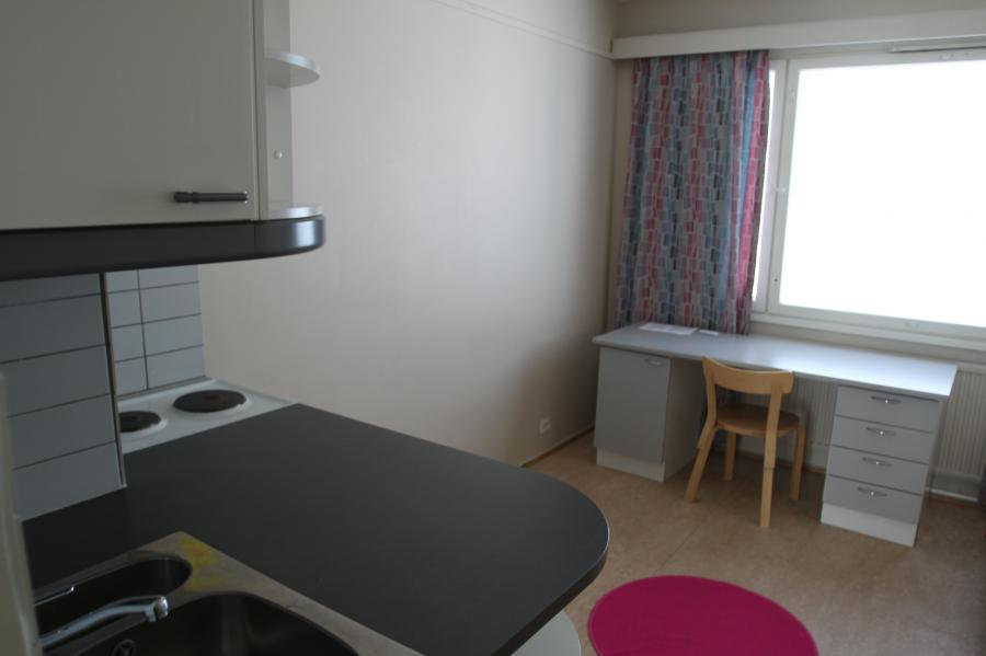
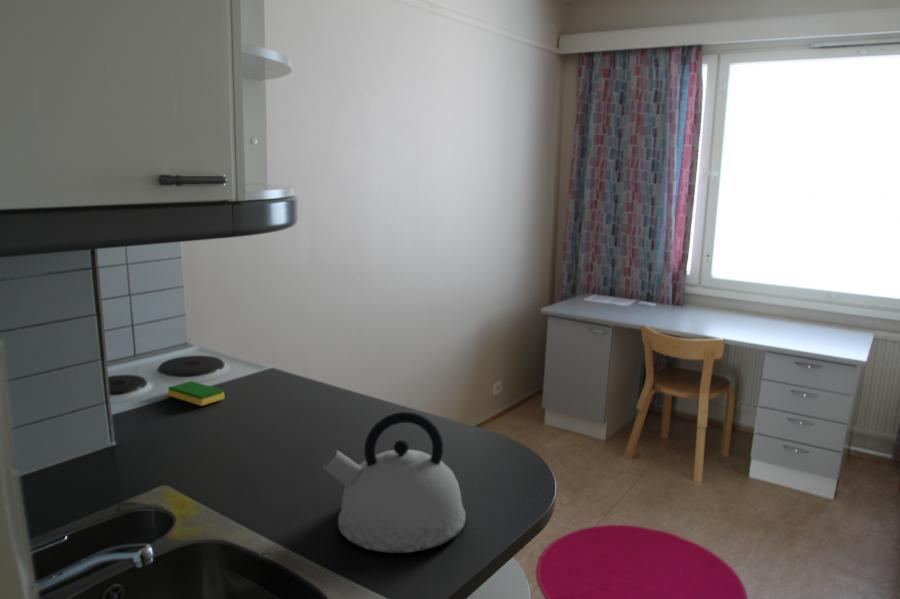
+ kettle (395, 466)
+ dish sponge (196, 393)
